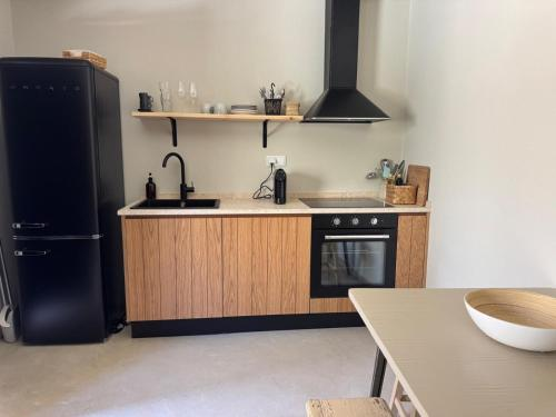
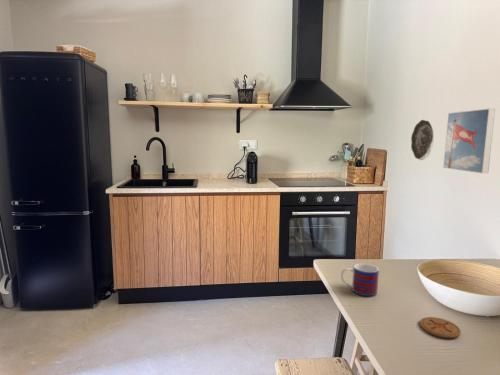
+ coaster (439, 327)
+ decorative plate (423, 140)
+ mug (359, 278)
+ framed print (466, 141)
